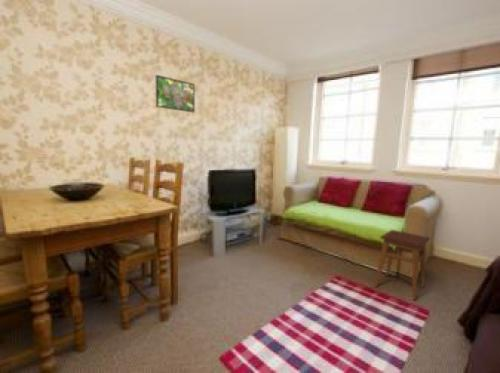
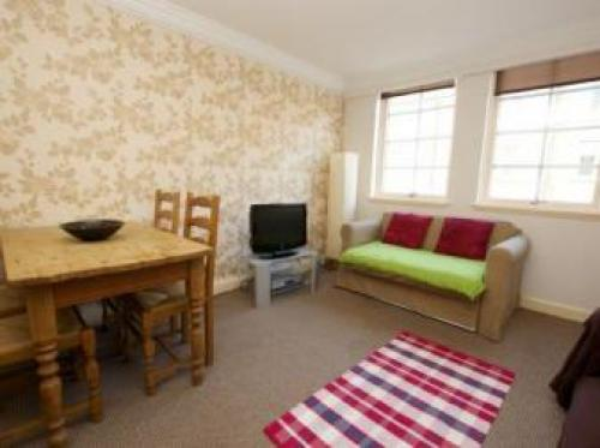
- stool (403, 260)
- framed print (176, 94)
